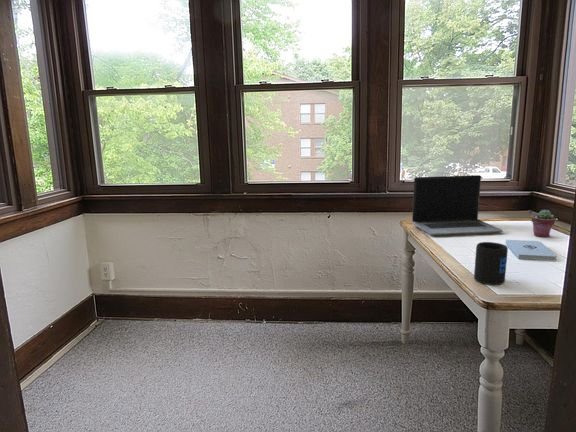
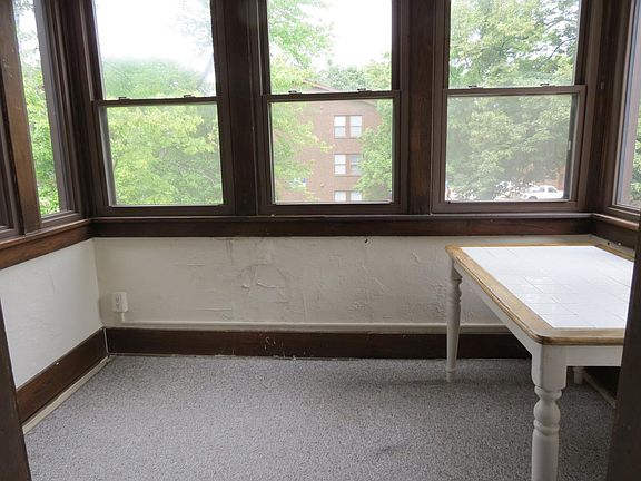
- laptop computer (457, 204)
- notepad (529, 249)
- mug (491, 261)
- potted succulent (542, 222)
